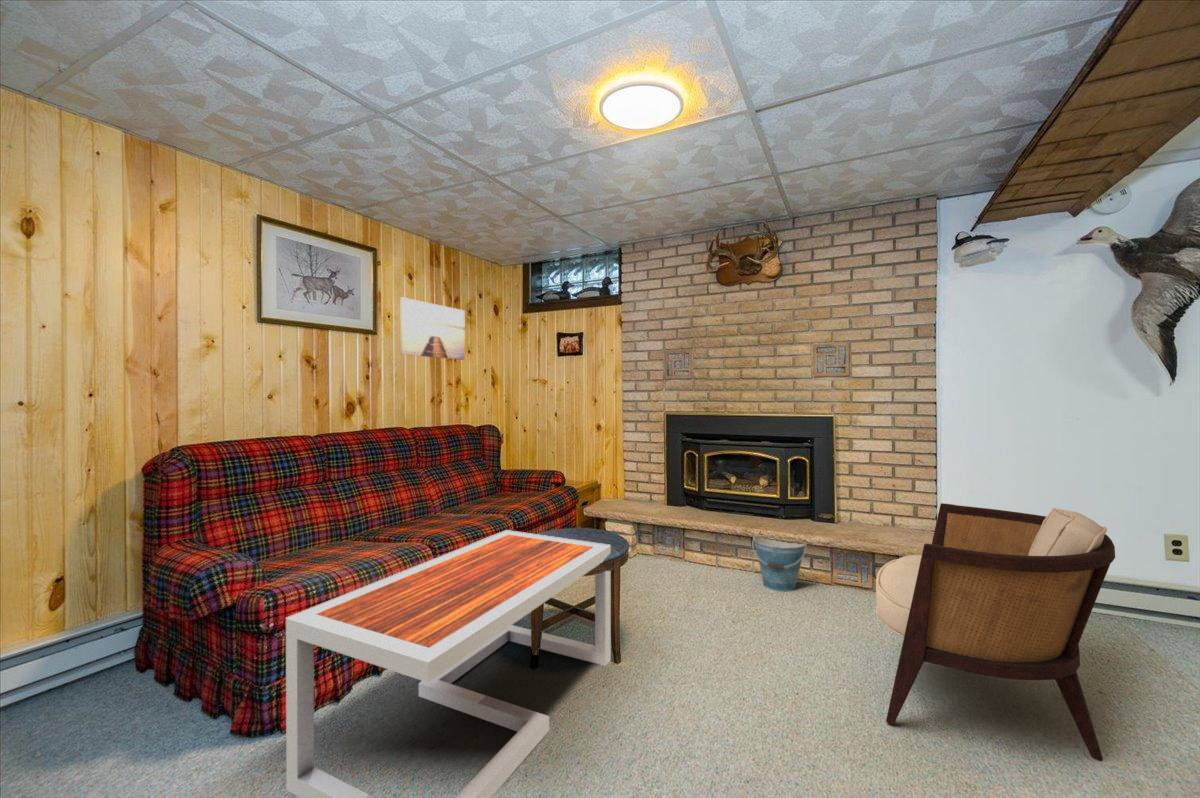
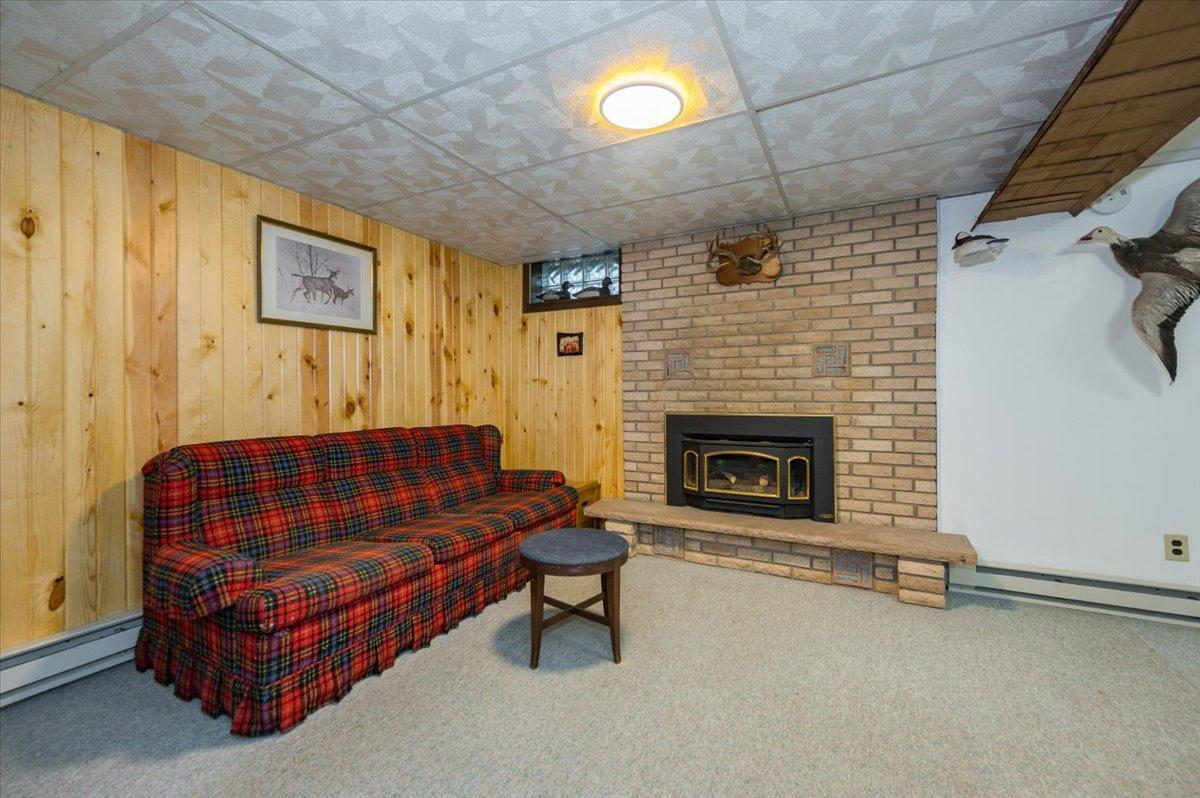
- bucket (779, 562)
- armchair (981, 600)
- coffee table (480, 643)
- wall art (434, 330)
